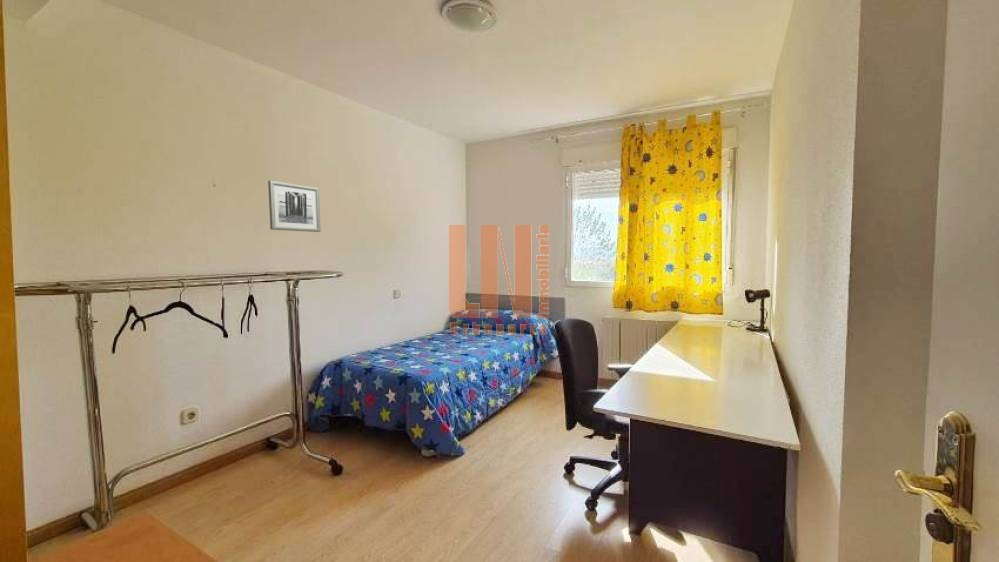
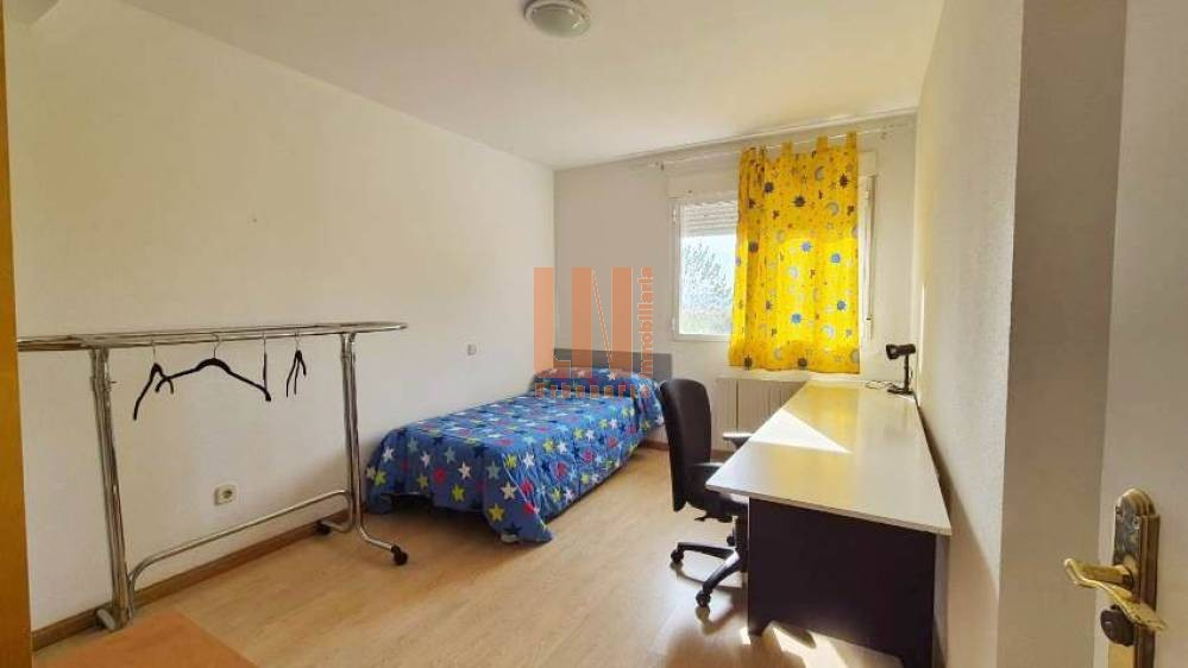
- wall art (295, 207)
